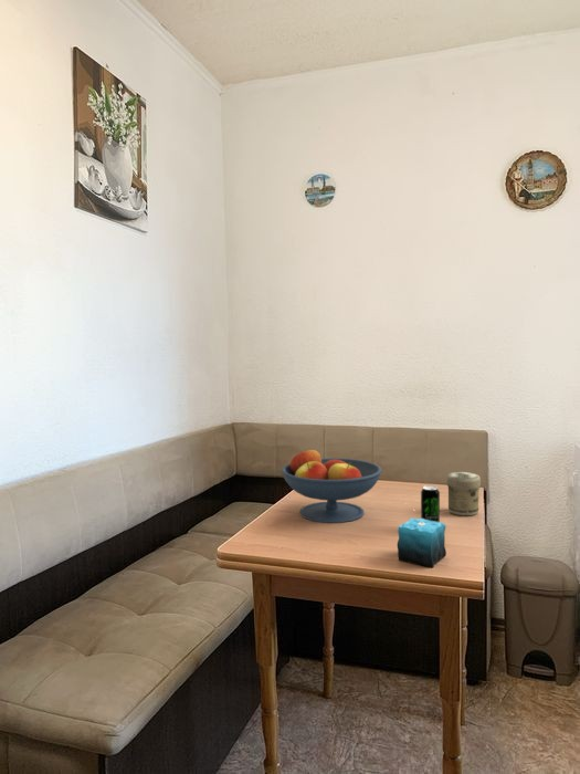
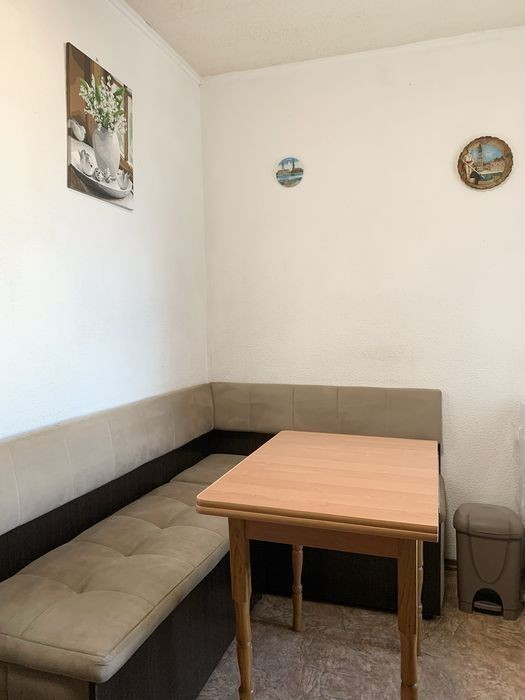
- beverage can (430, 509)
- jar (463, 493)
- candle (421, 534)
- fruit bowl (331, 482)
